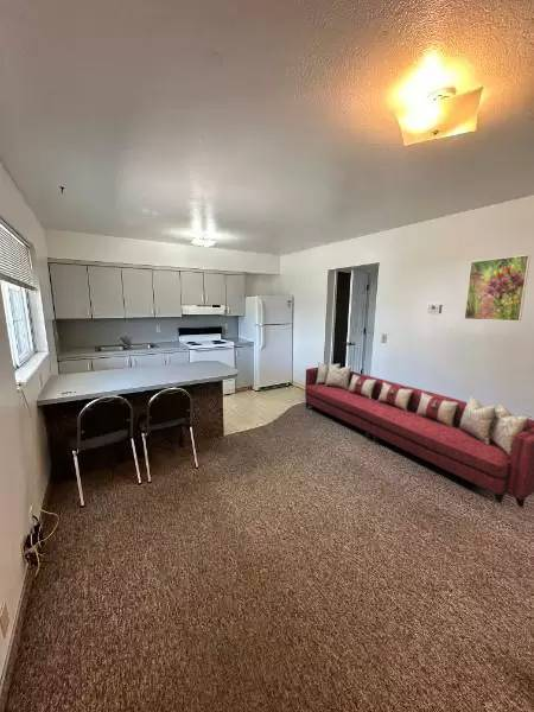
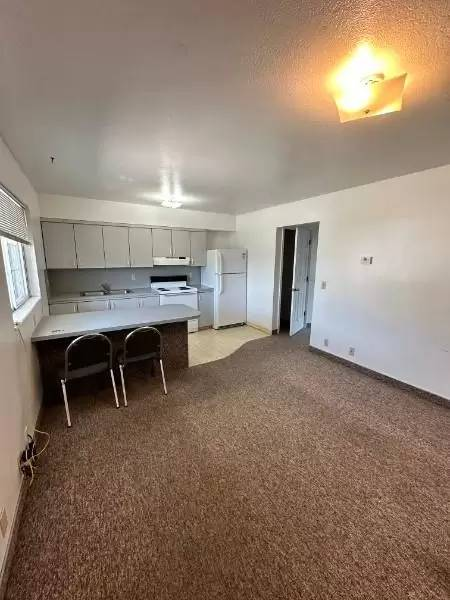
- sofa (387, 408)
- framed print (494, 290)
